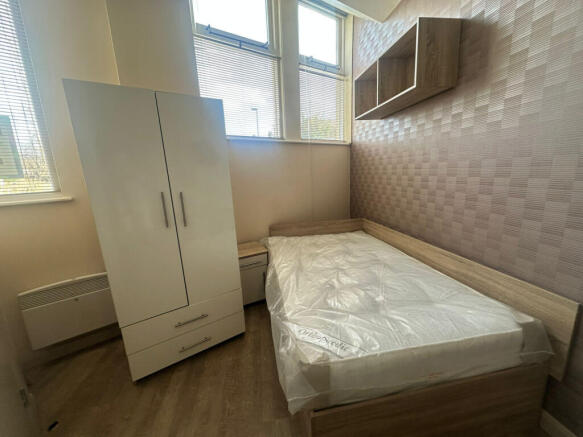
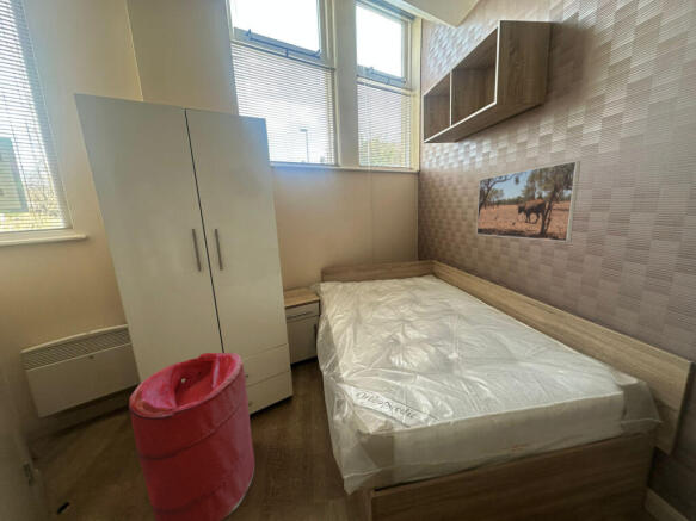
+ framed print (517, 205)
+ laundry hamper (199, 427)
